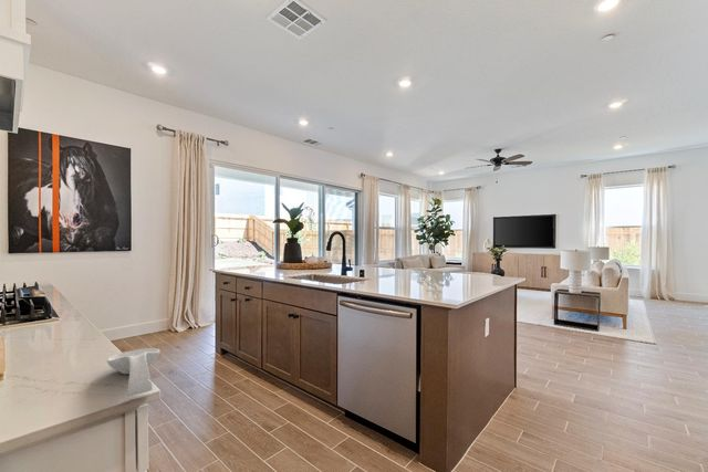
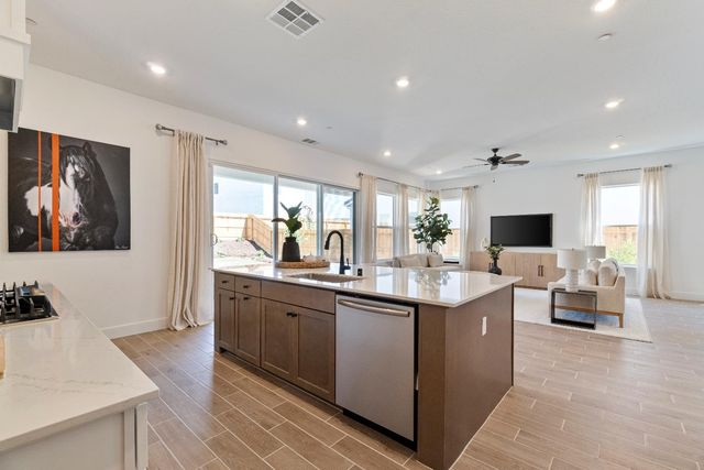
- spoon rest (136, 363)
